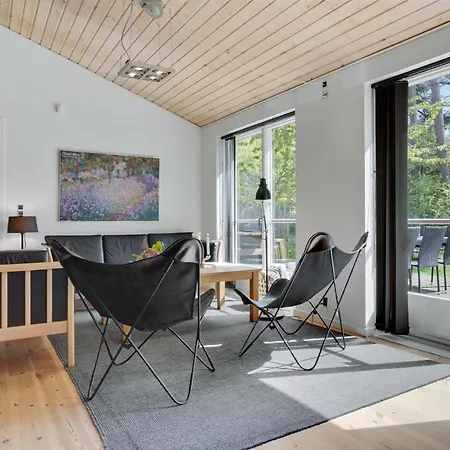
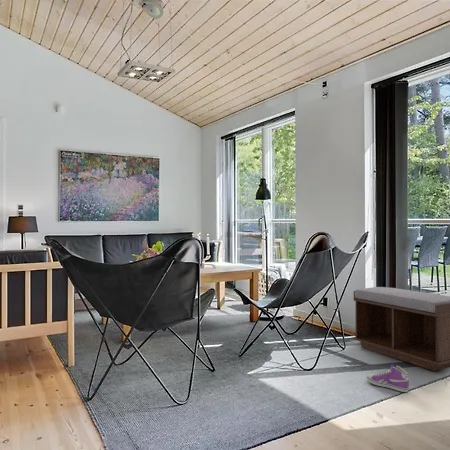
+ bench (407, 323)
+ sneaker (387, 374)
